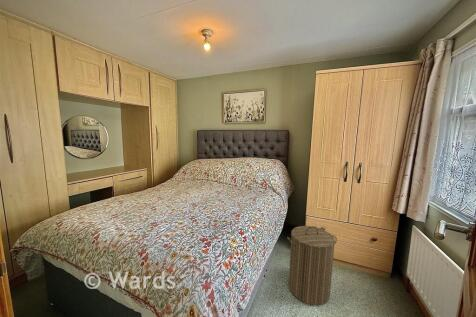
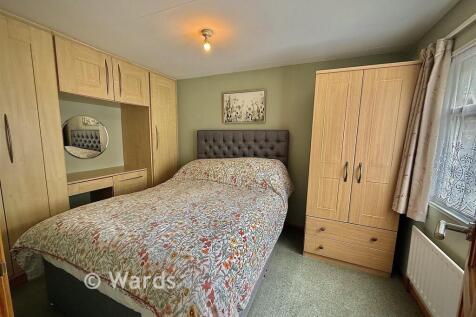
- laundry hamper (310, 258)
